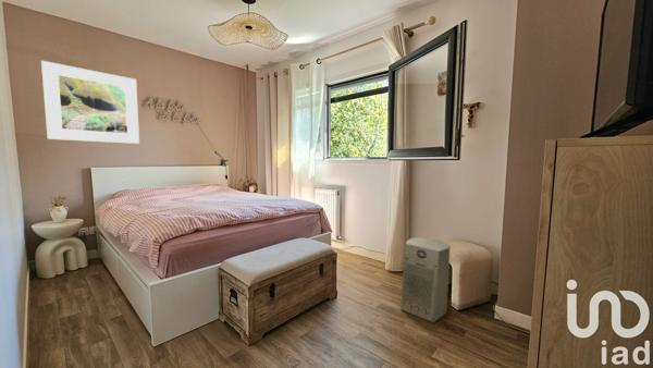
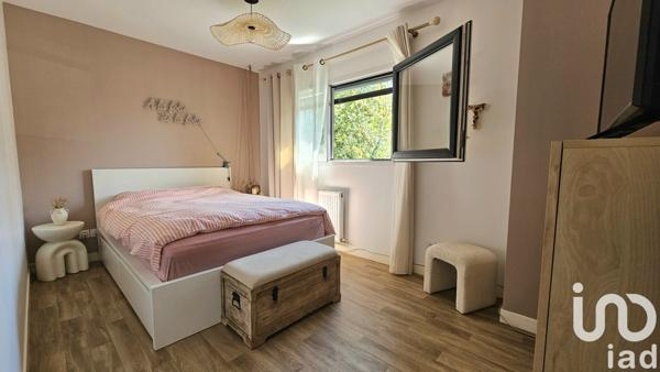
- fan (427, 274)
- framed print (95, 106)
